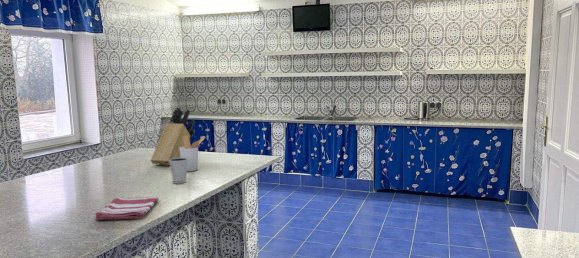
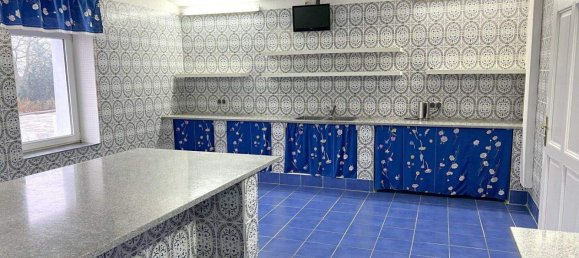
- dish towel (129, 206)
- dixie cup (178, 170)
- knife block (174, 134)
- utensil holder (193, 152)
